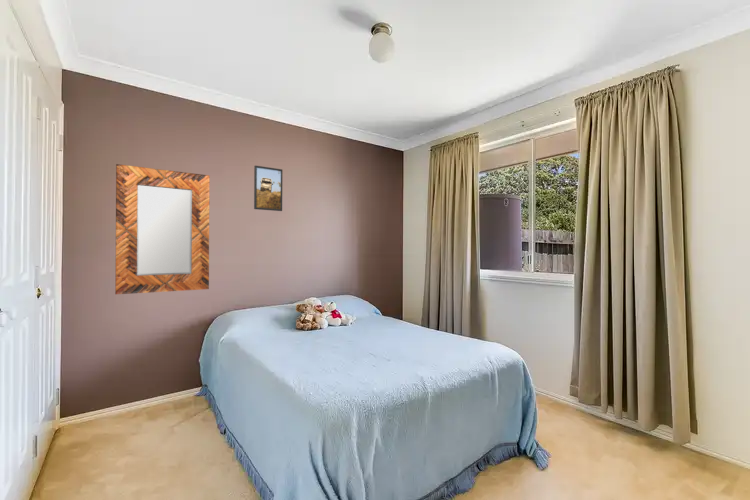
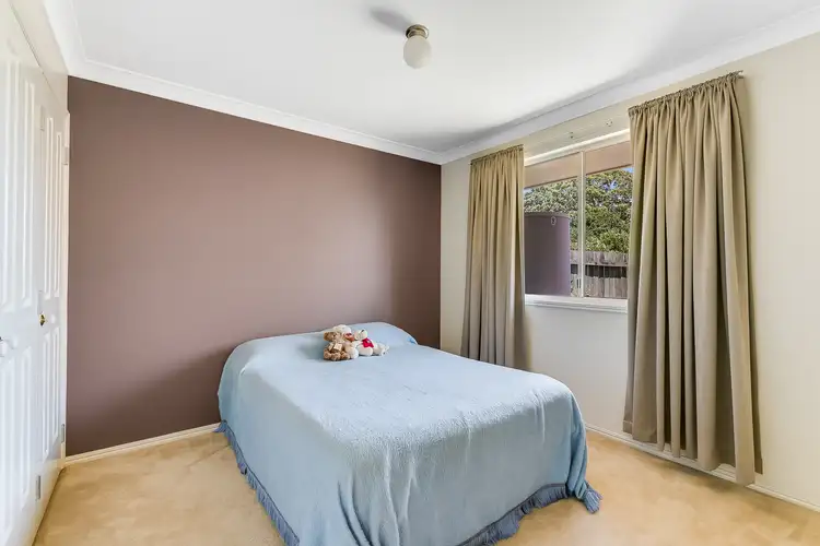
- home mirror (165, 230)
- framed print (268, 188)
